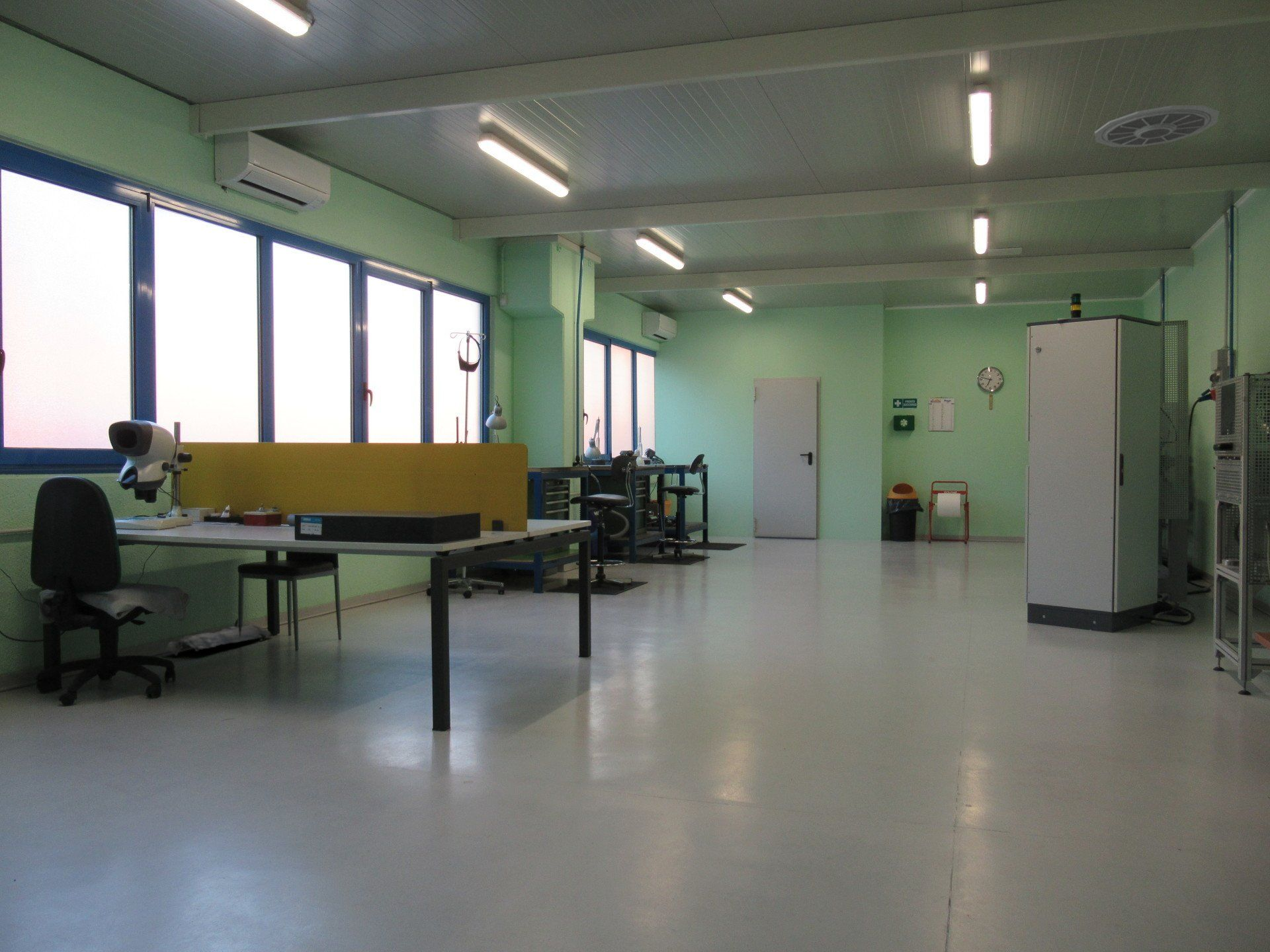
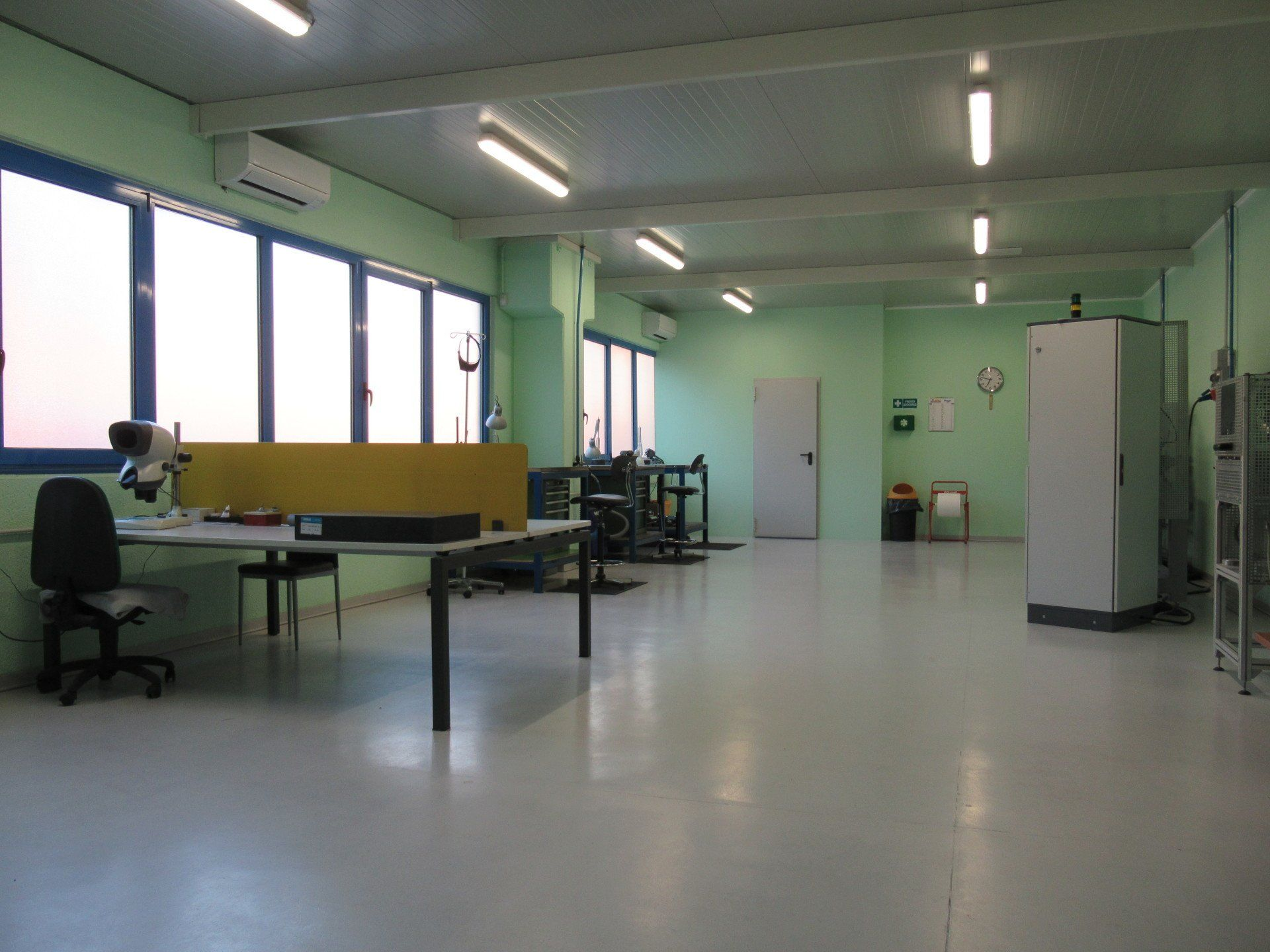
- ceiling vent (1155, 130)
- backpack (220, 636)
